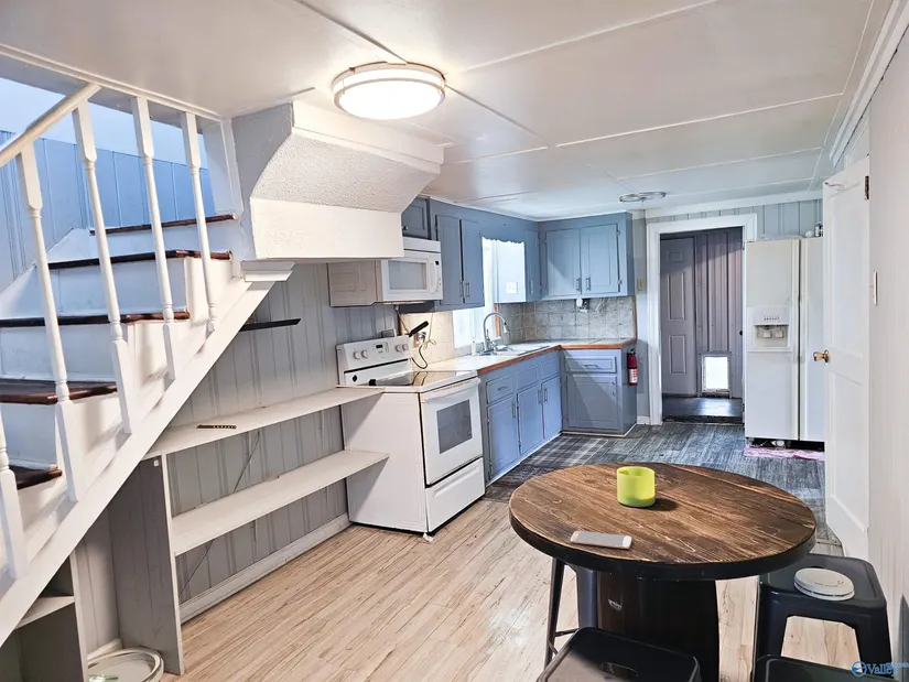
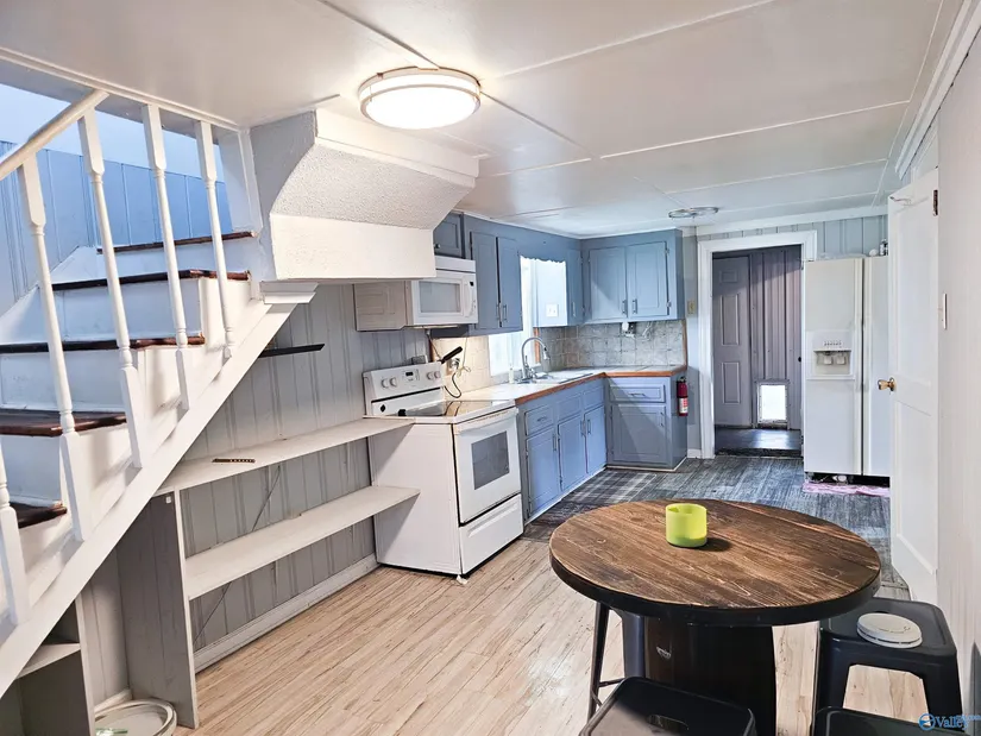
- smartphone (600, 539)
